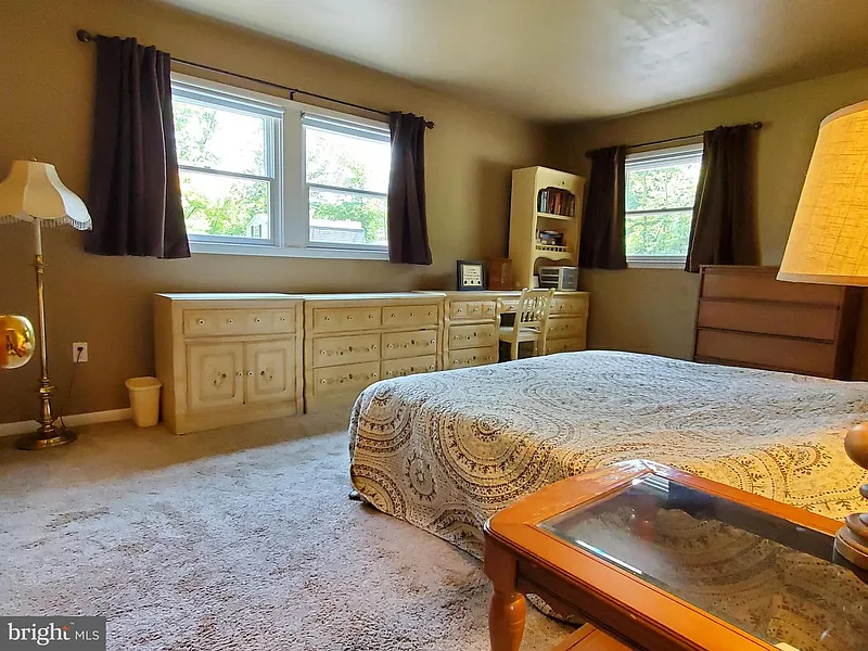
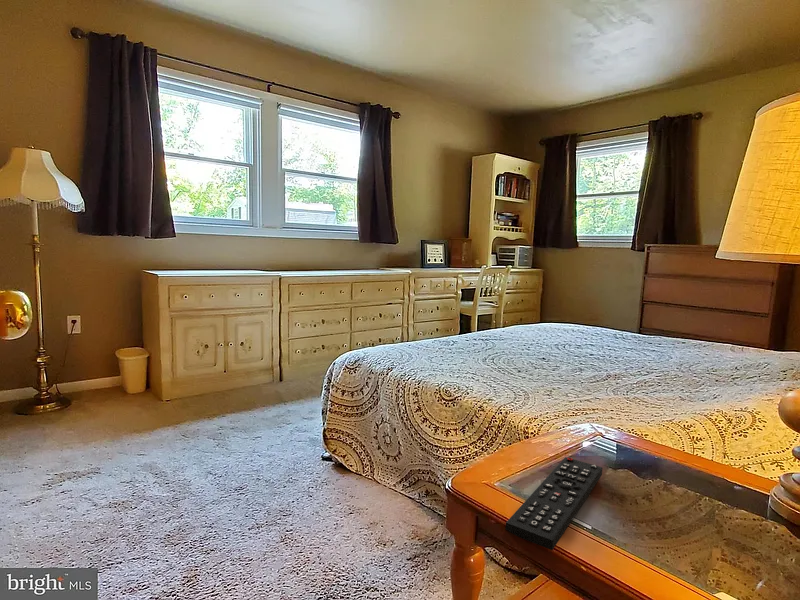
+ remote control (560, 494)
